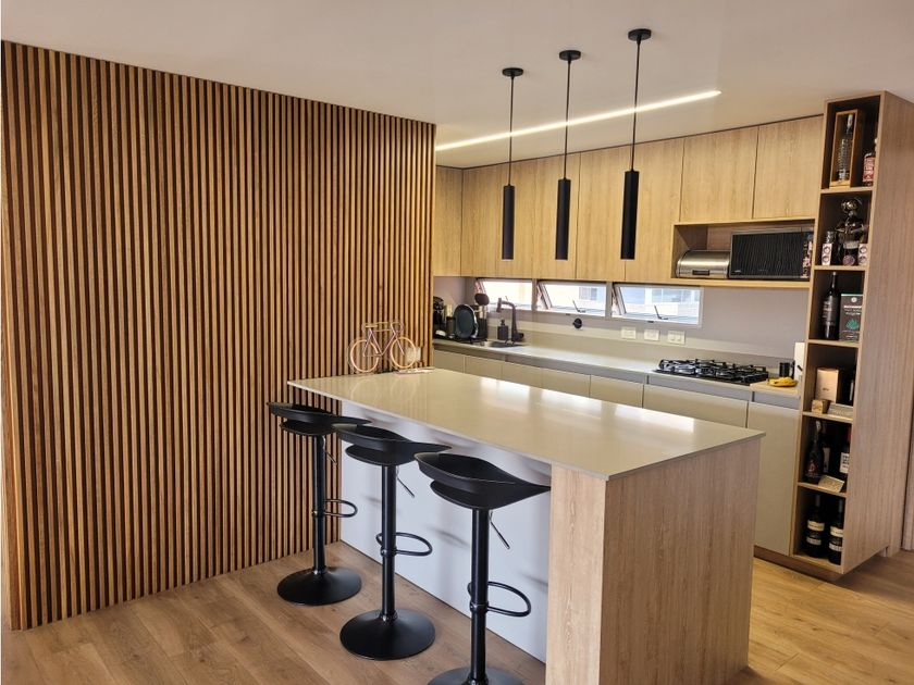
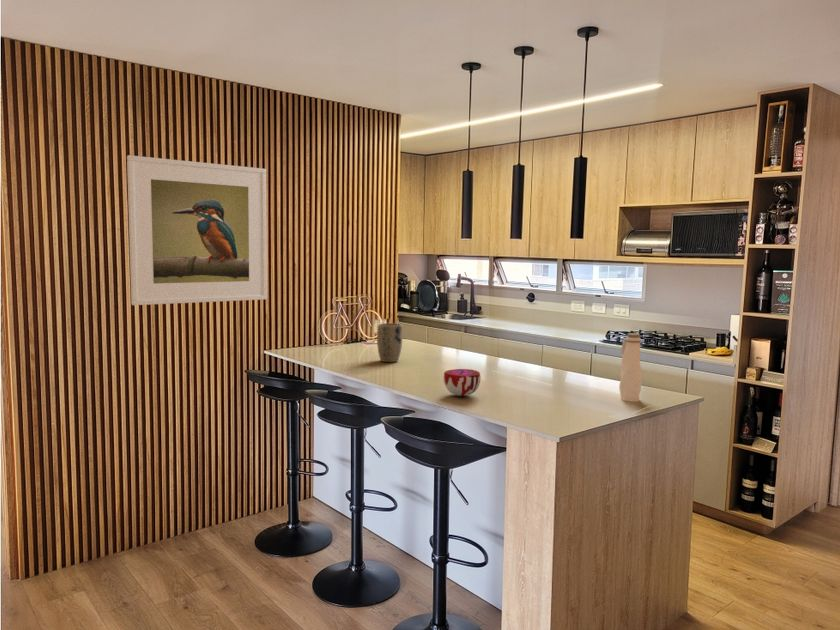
+ water bottle (630, 366)
+ plant pot (389, 342)
+ decorative bowl (461, 383)
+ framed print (202, 233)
